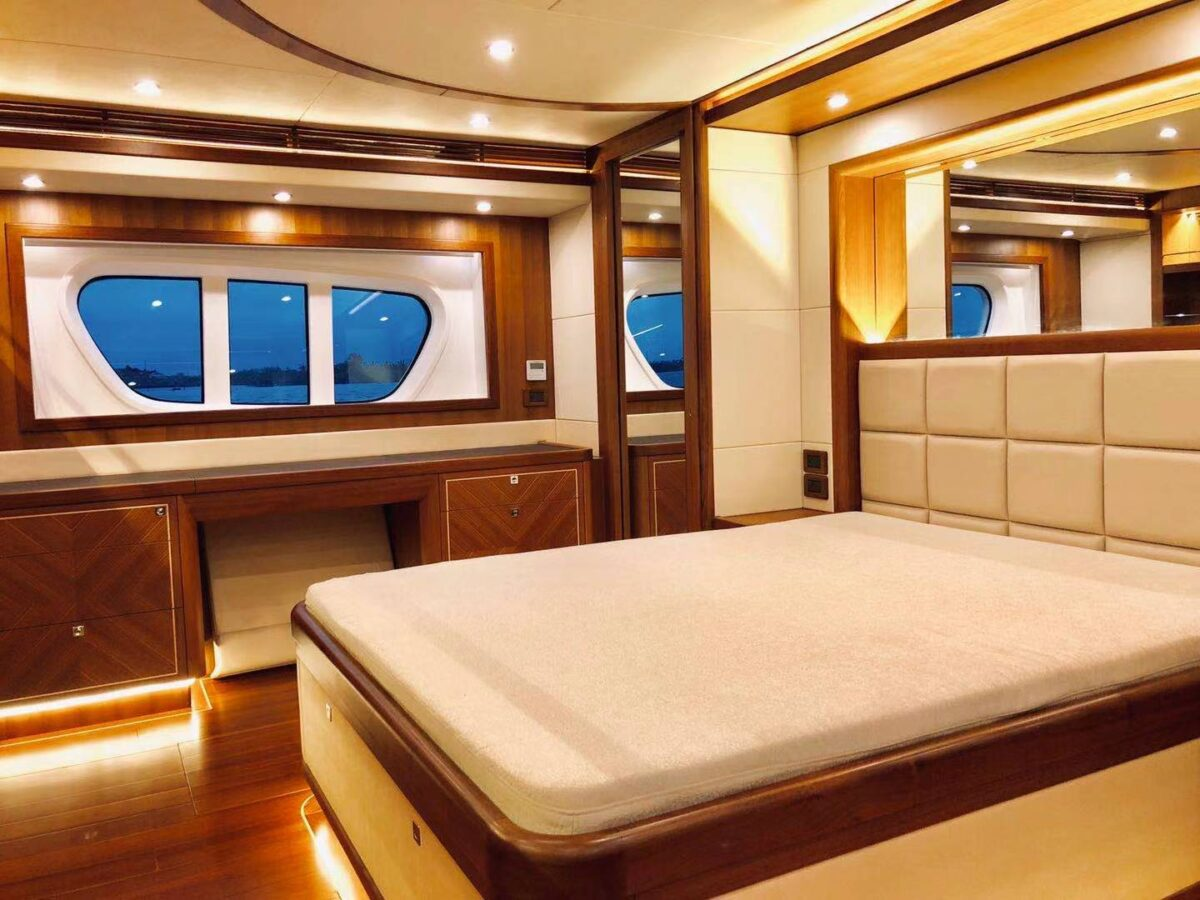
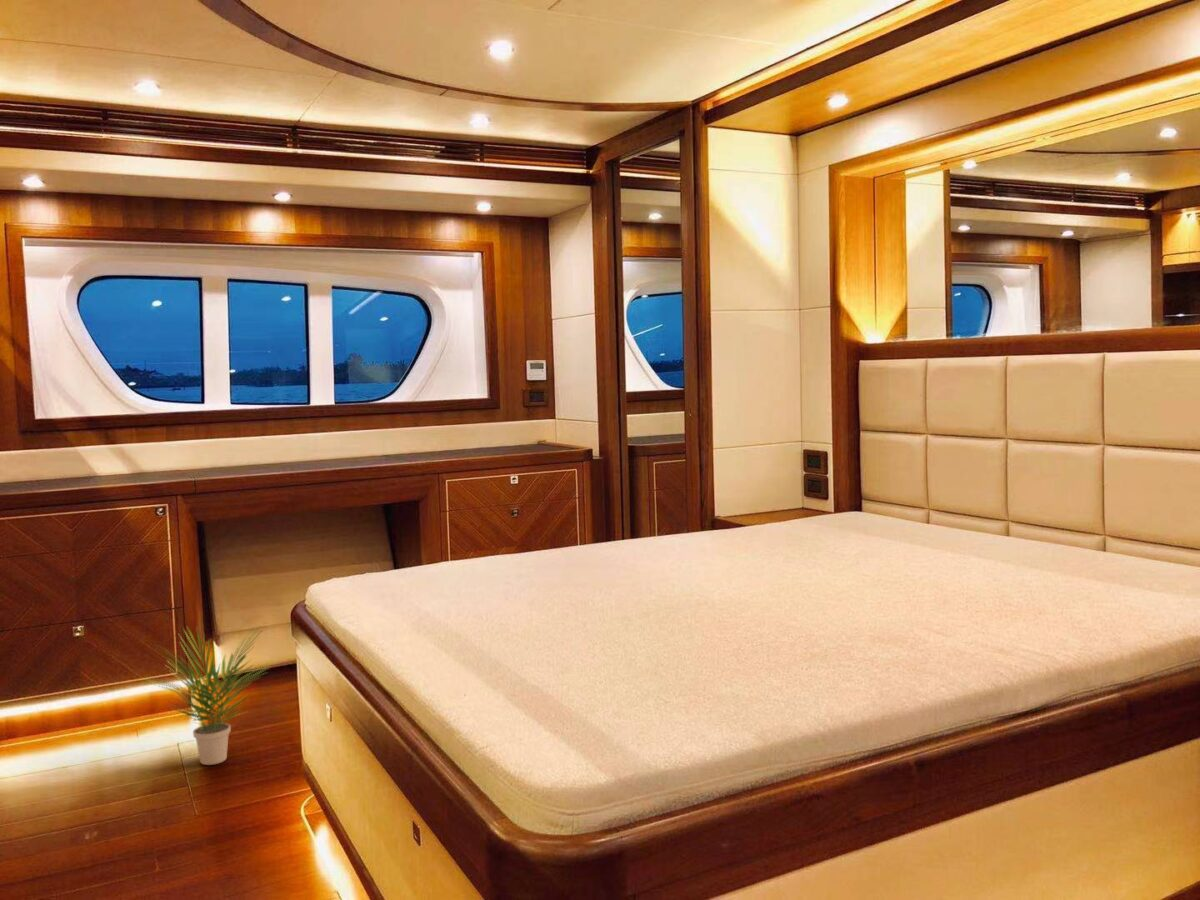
+ potted plant (212, 696)
